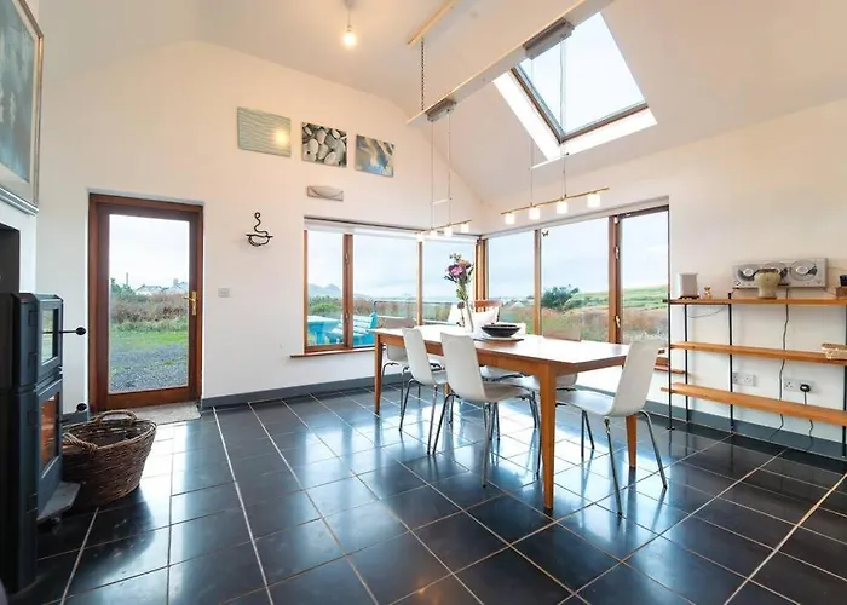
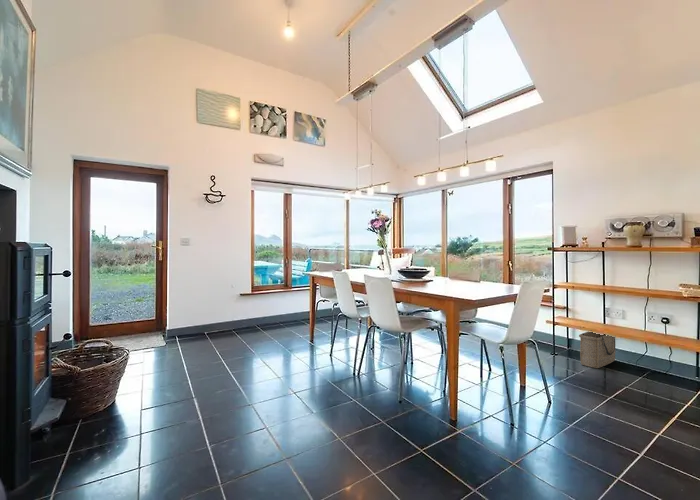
+ basket (598, 347)
